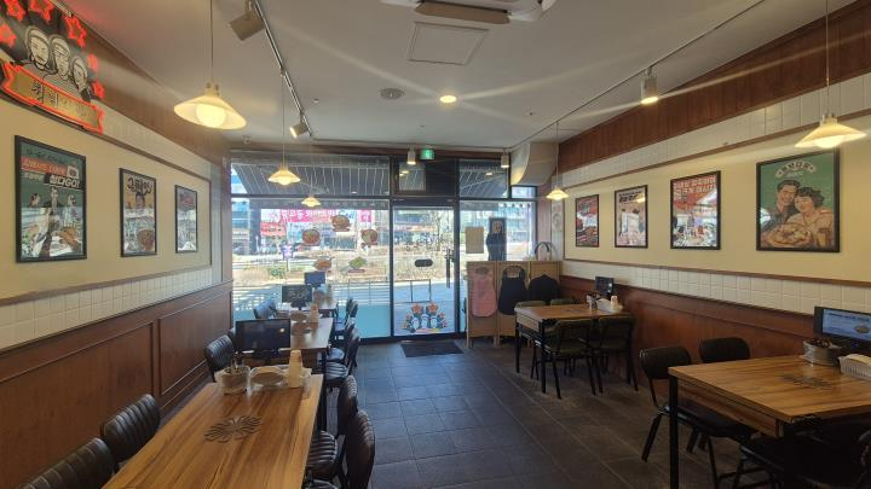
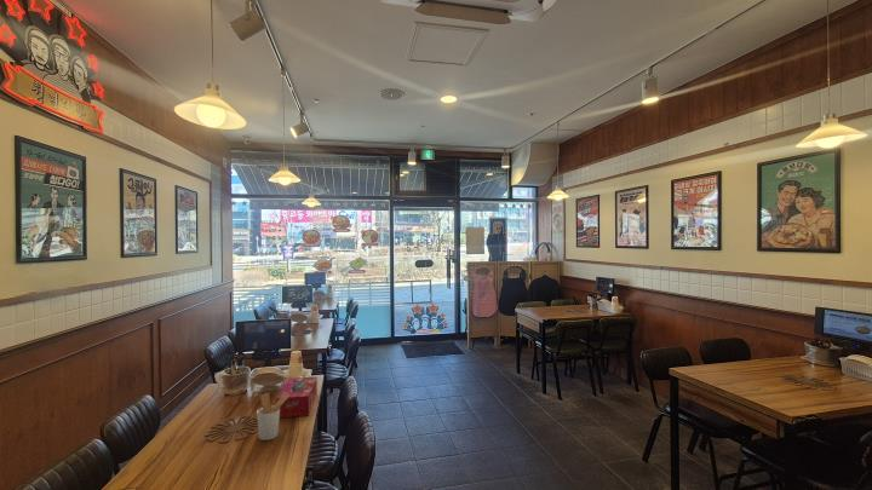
+ utensil holder (274, 414)
+ tissue box (298, 396)
